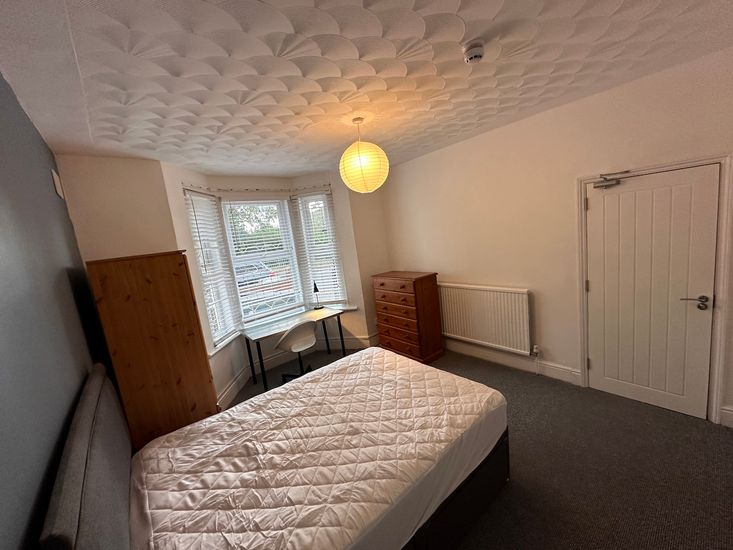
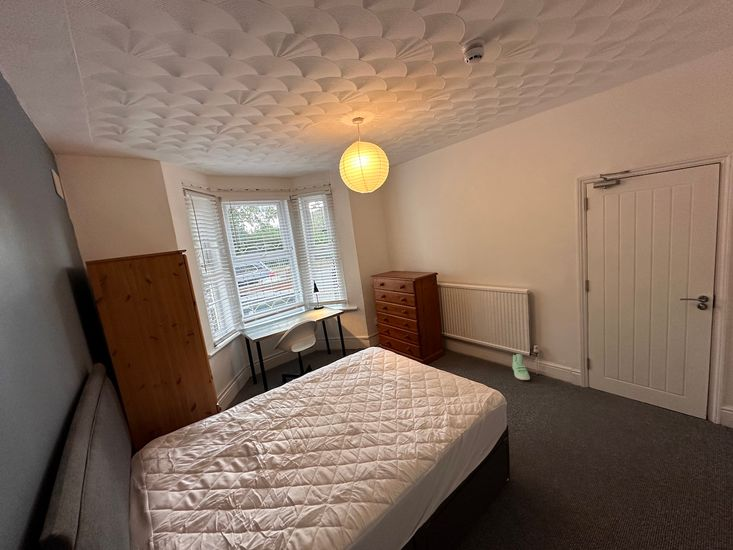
+ sneaker (520, 365)
